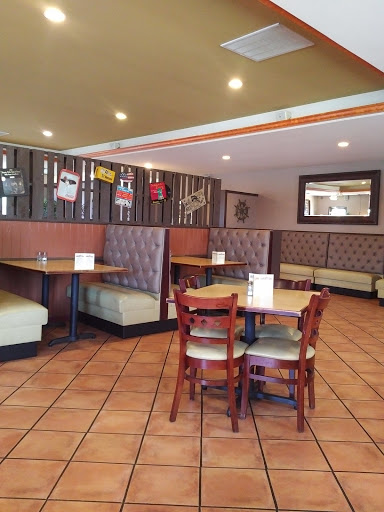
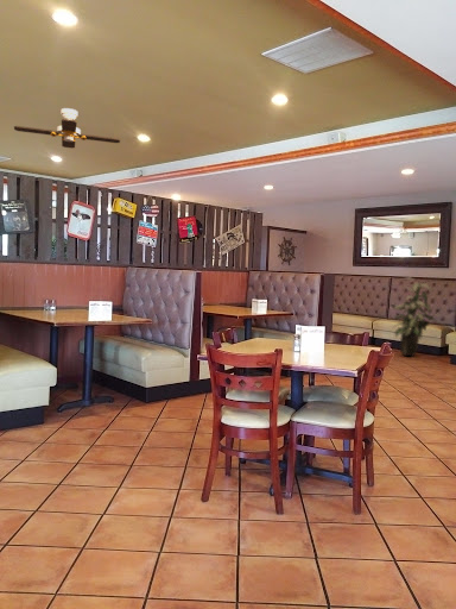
+ ceiling fan (69, 125)
+ indoor plant (411, 316)
